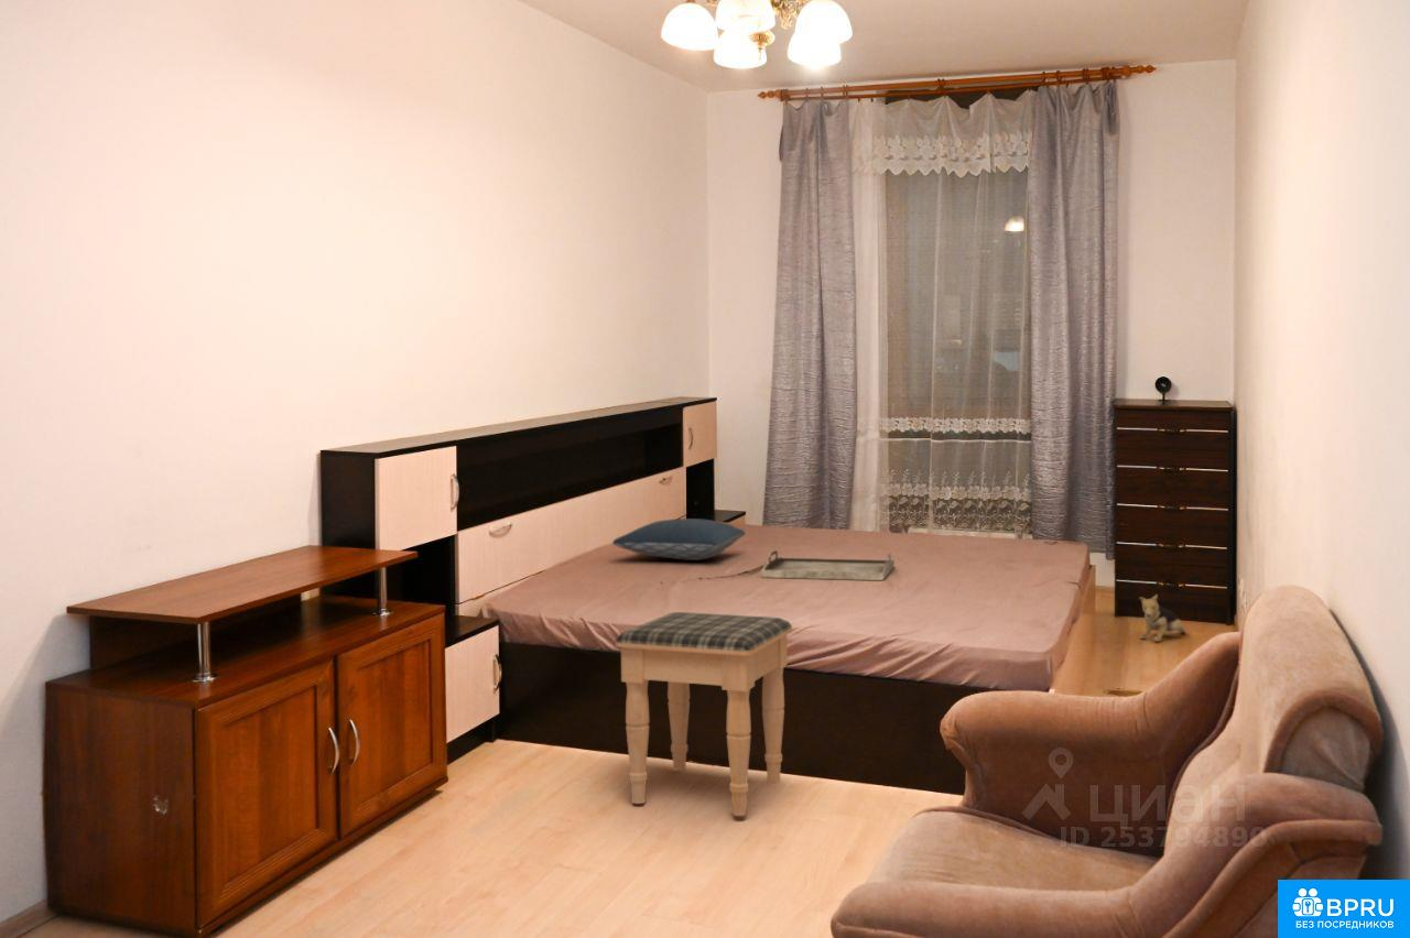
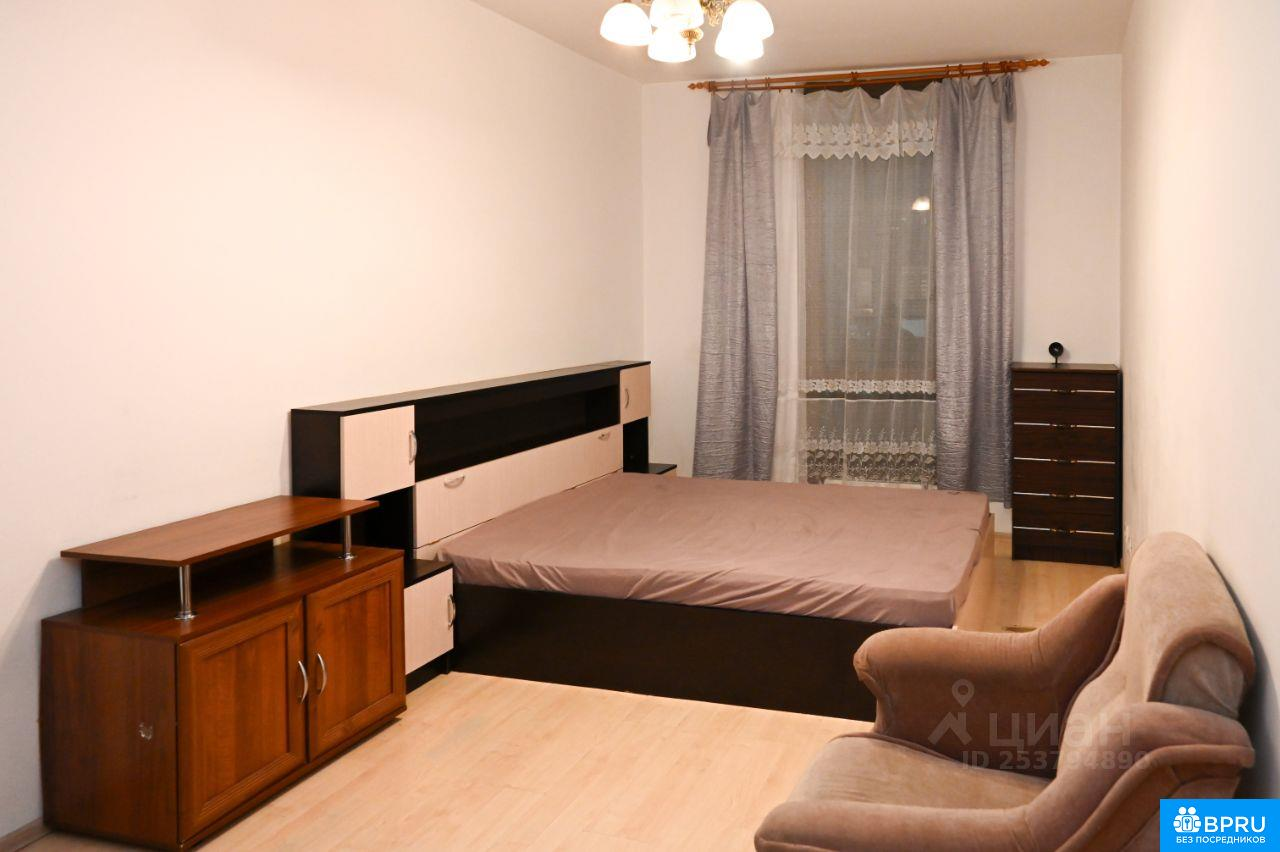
- pillow (681, 538)
- serving tray (829, 561)
- footstool (688, 707)
- plush toy (1162, 613)
